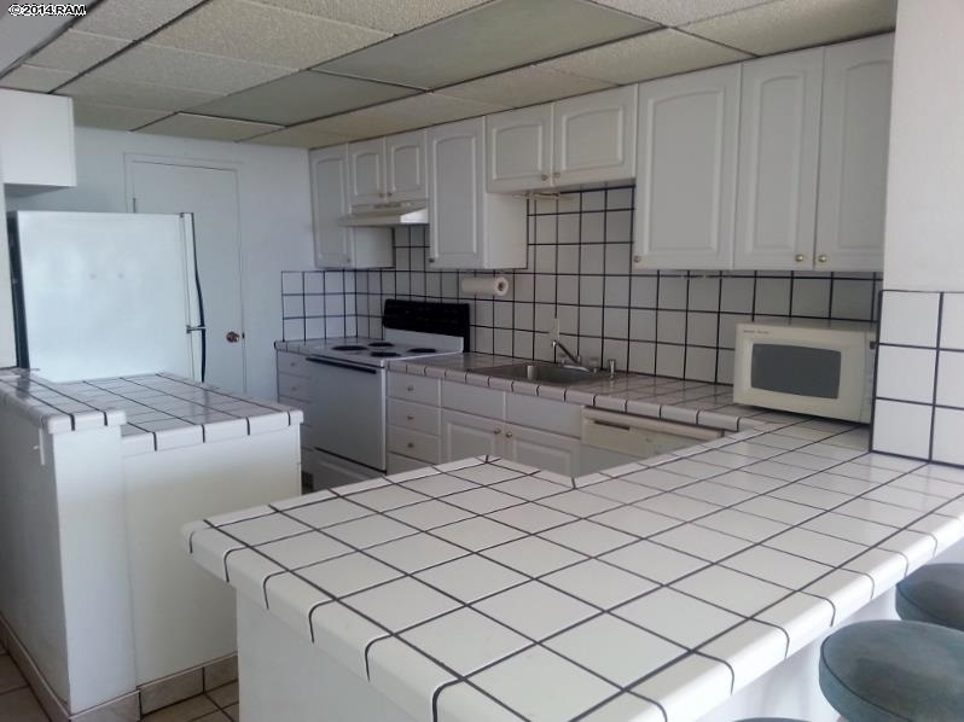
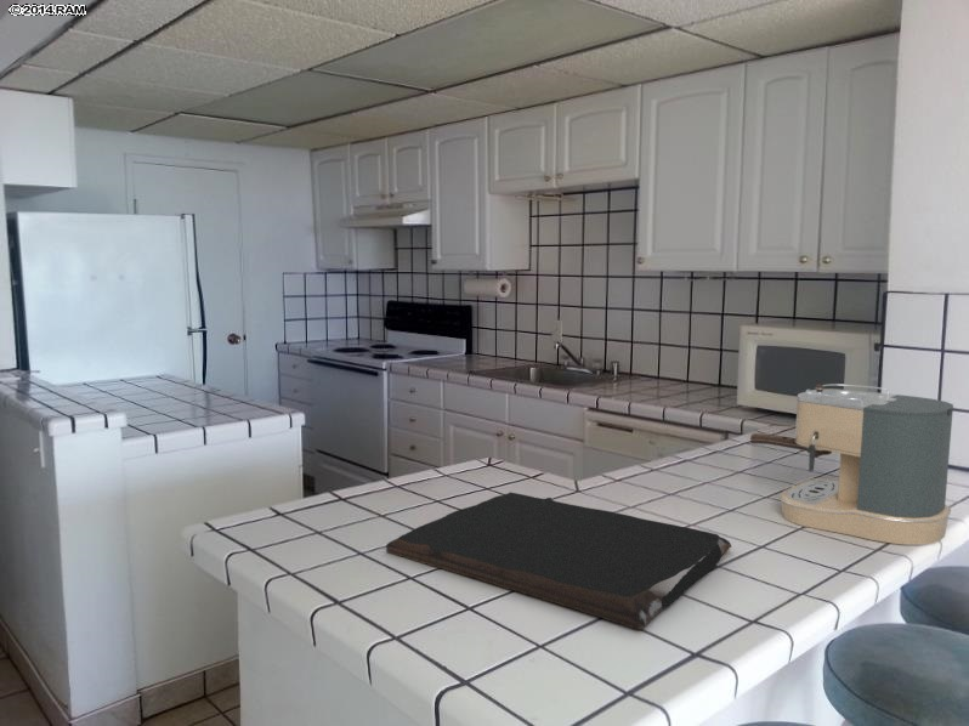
+ cutting board (560, 541)
+ coffee maker (843, 452)
